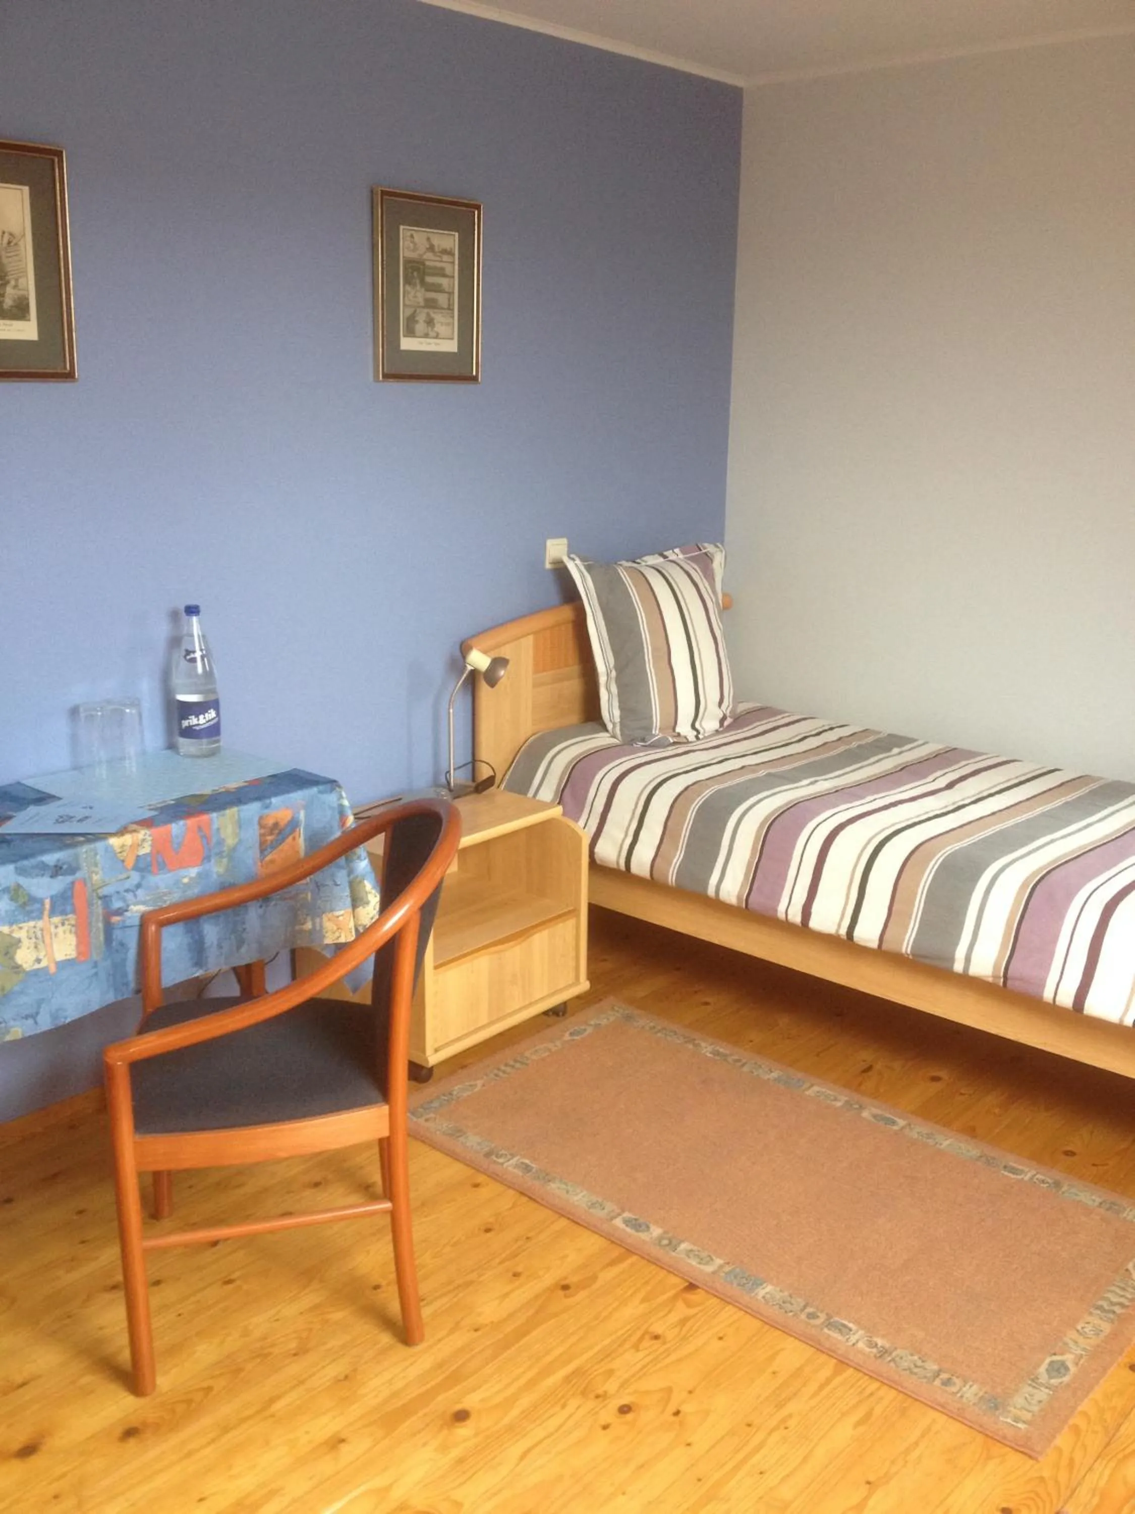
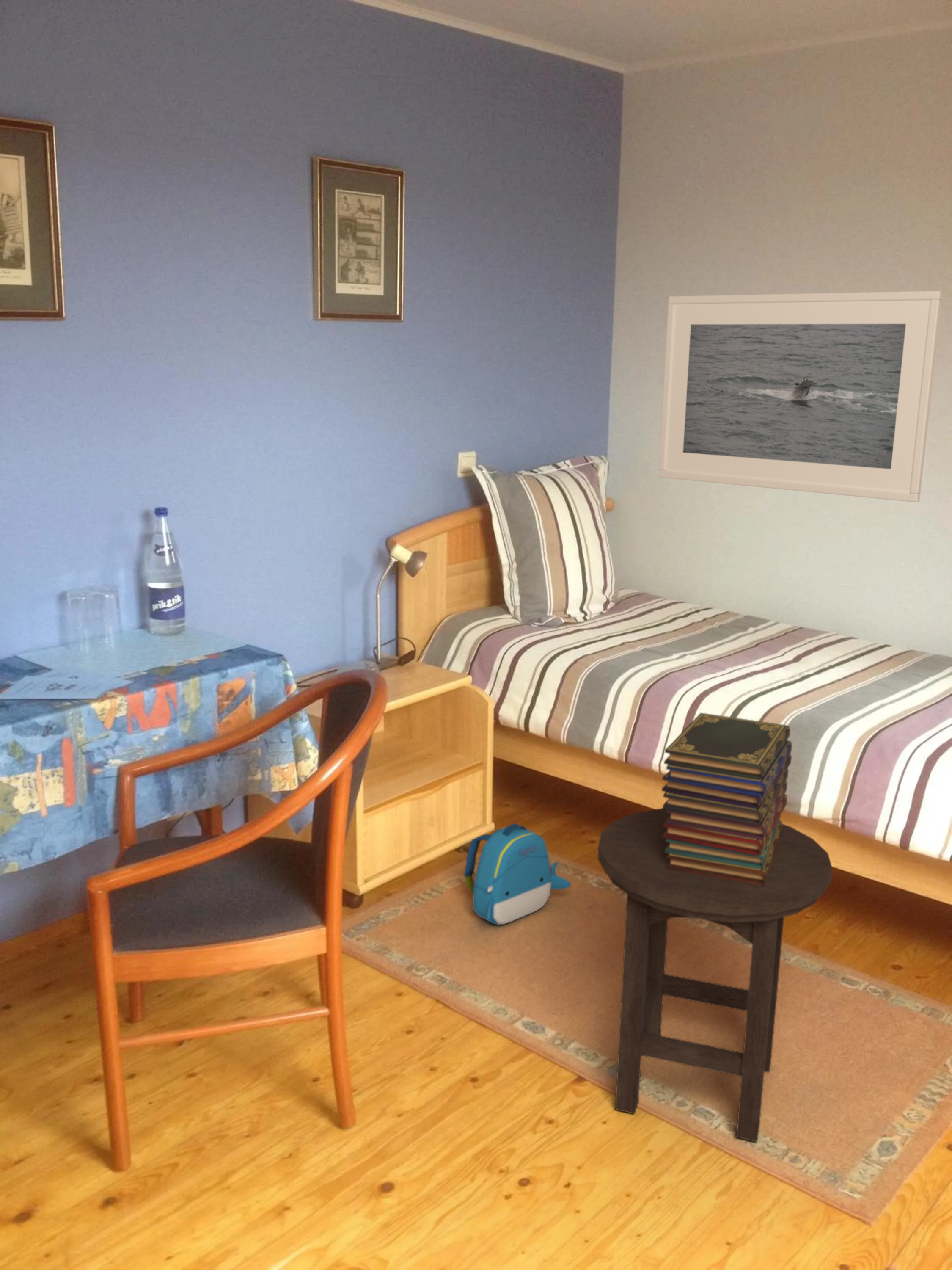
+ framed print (787, 393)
+ stool (702, 981)
+ backpack (512, 866)
+ book stack (727, 792)
